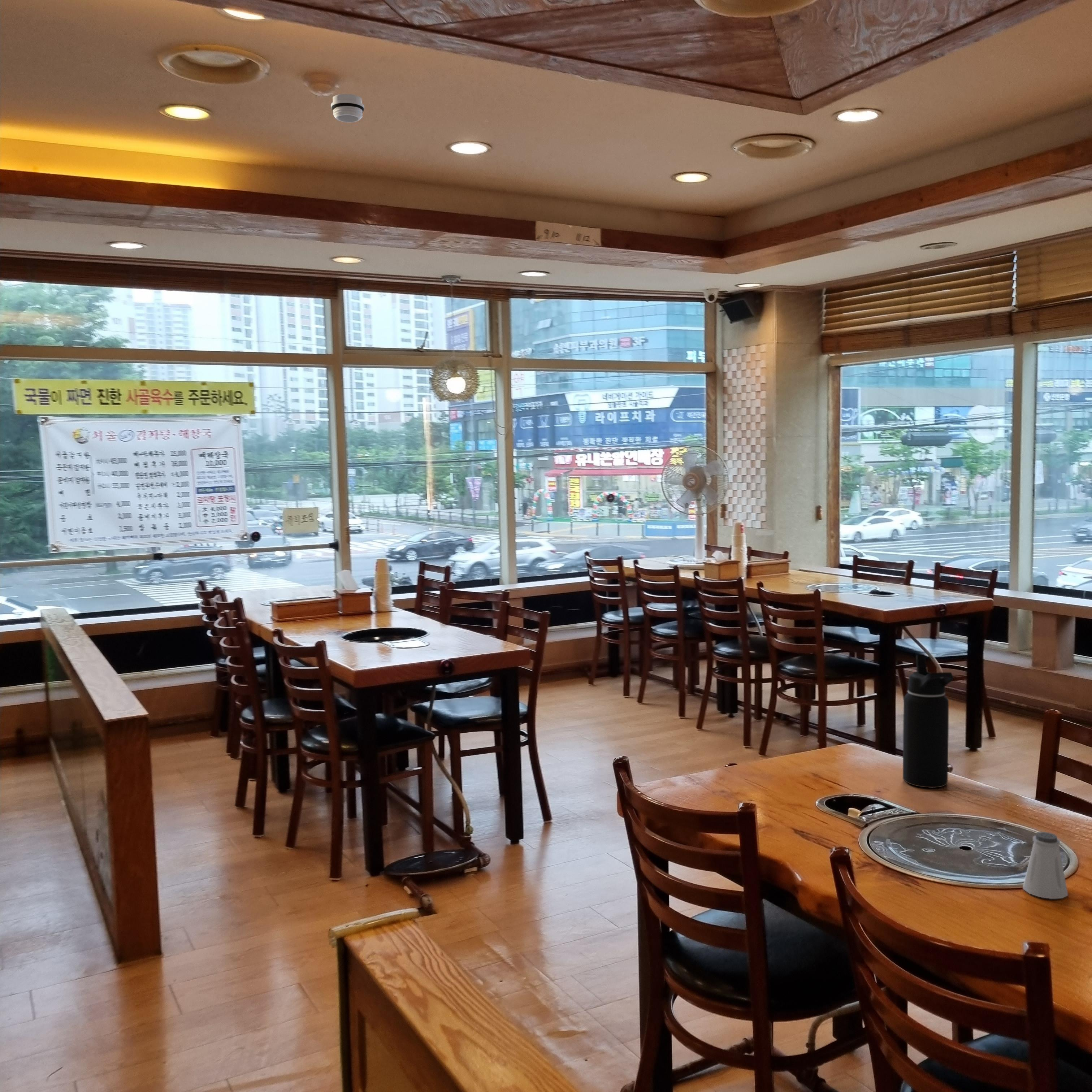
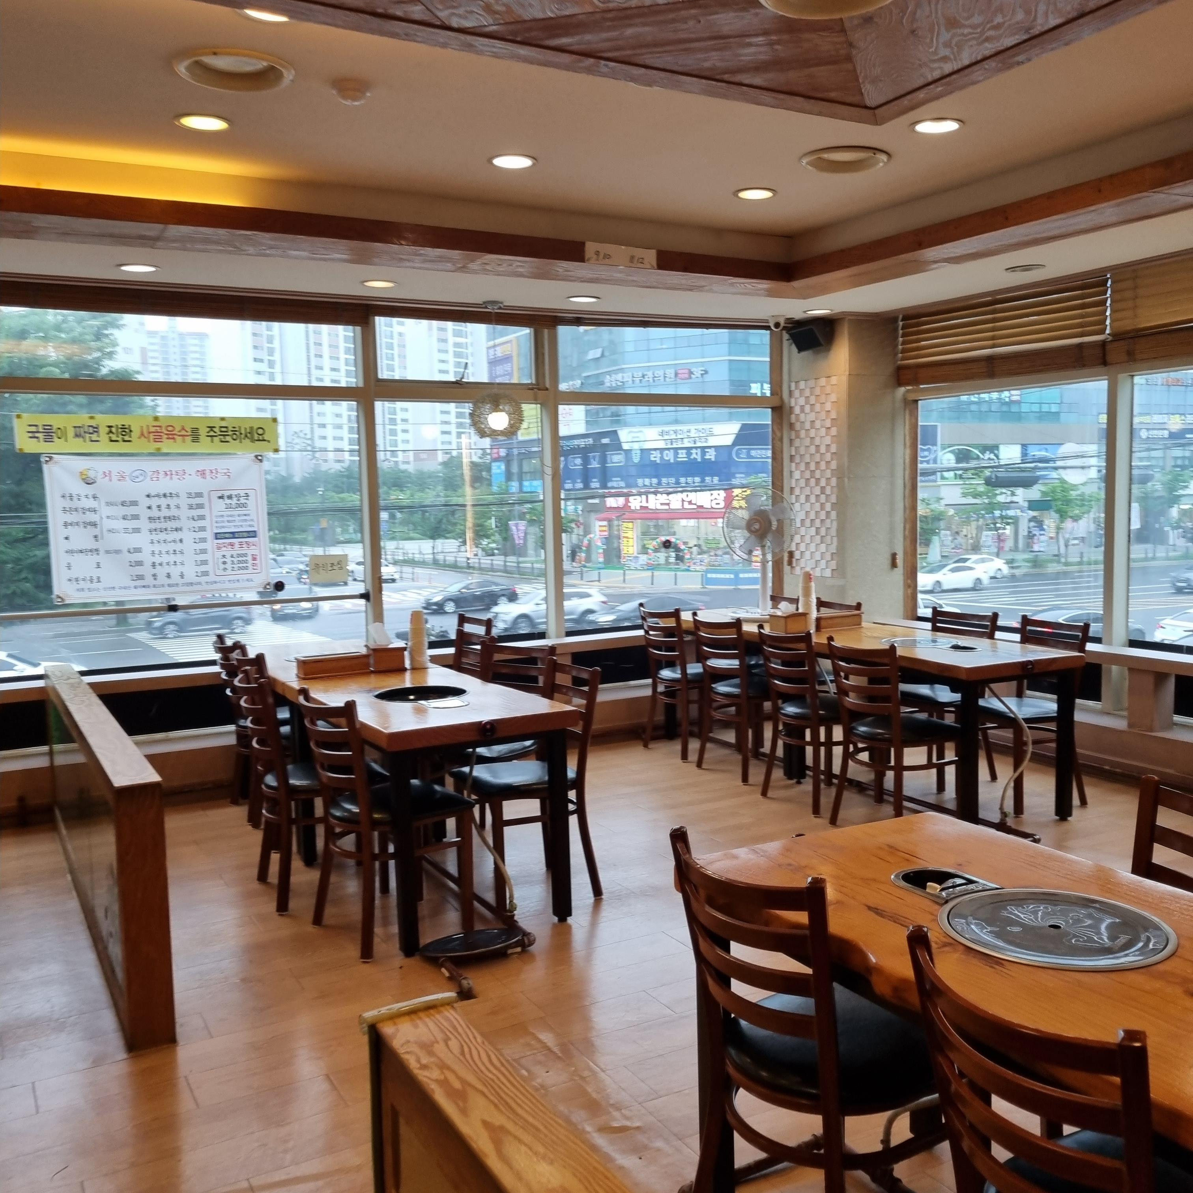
- saltshaker (1046, 863)
- smoke detector (347, 109)
- water bottle (928, 721)
